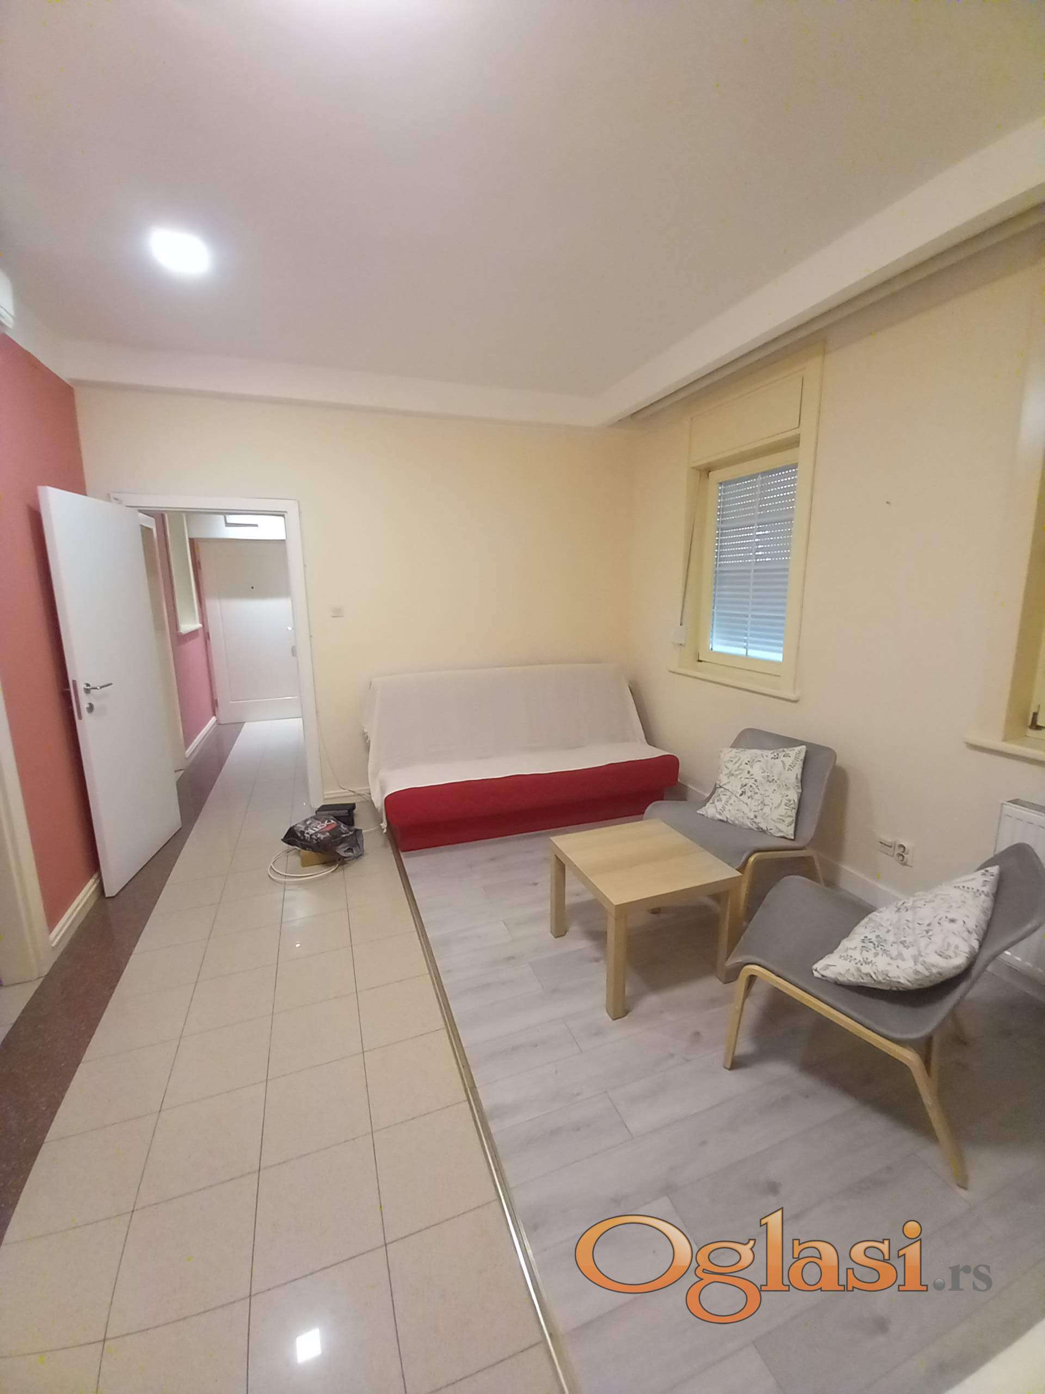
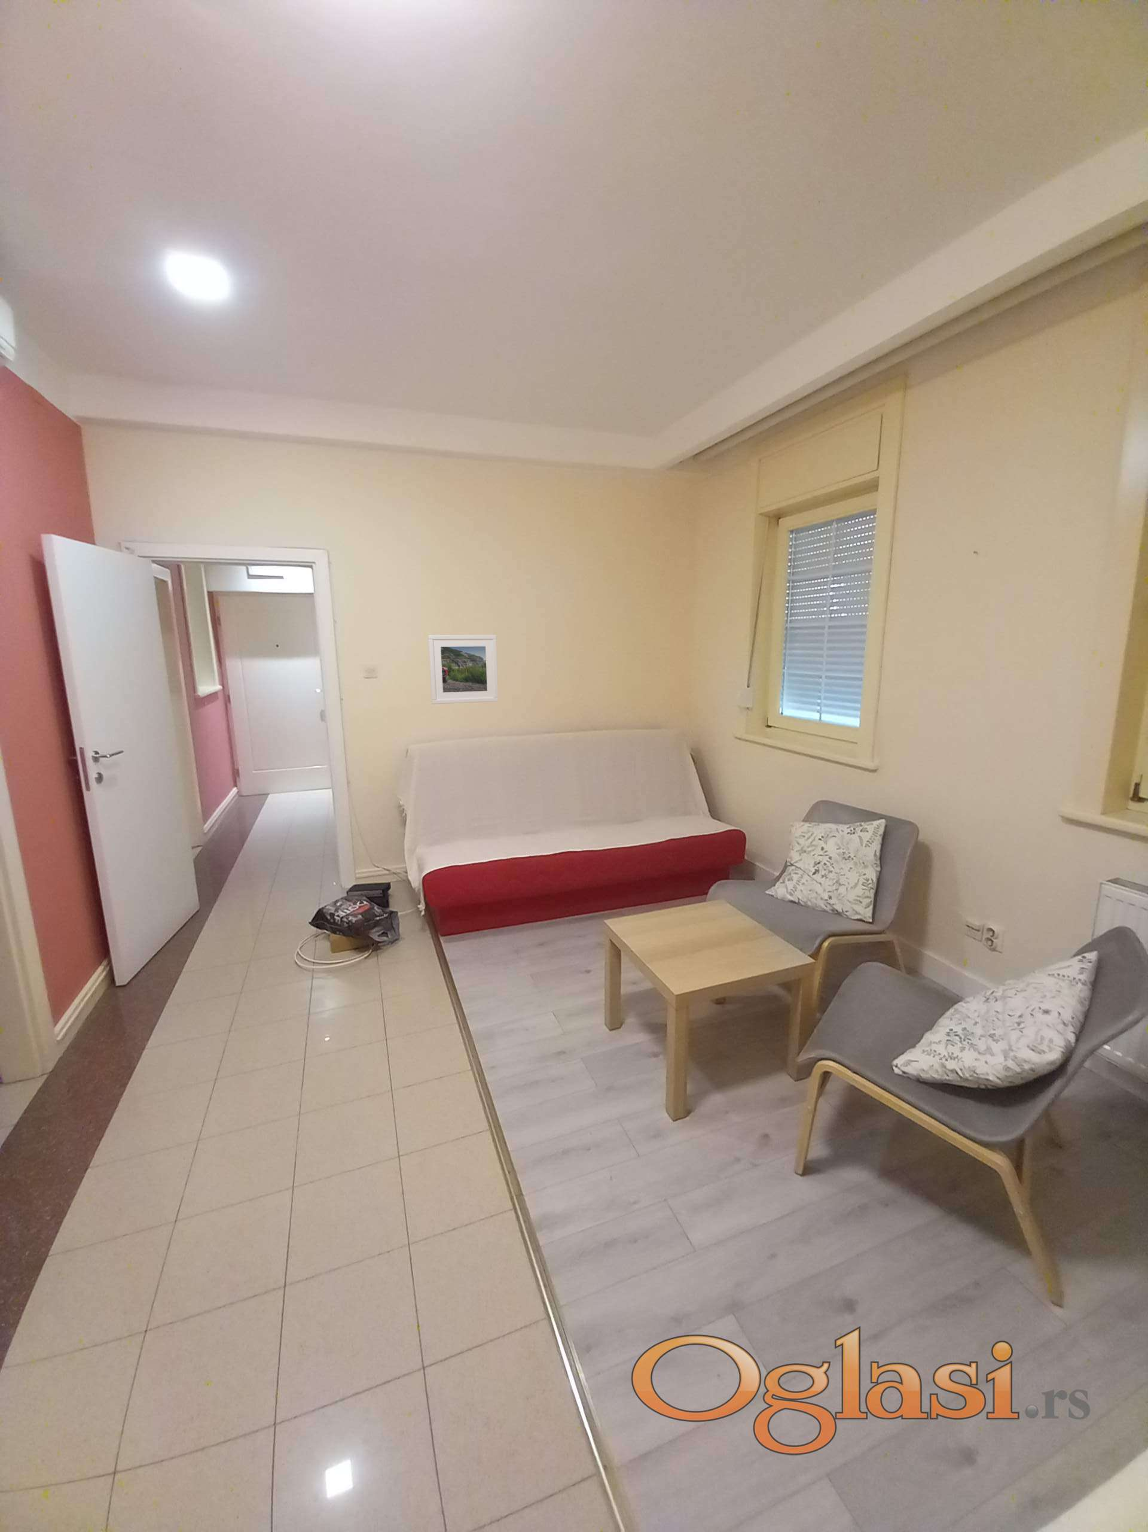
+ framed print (464, 669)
